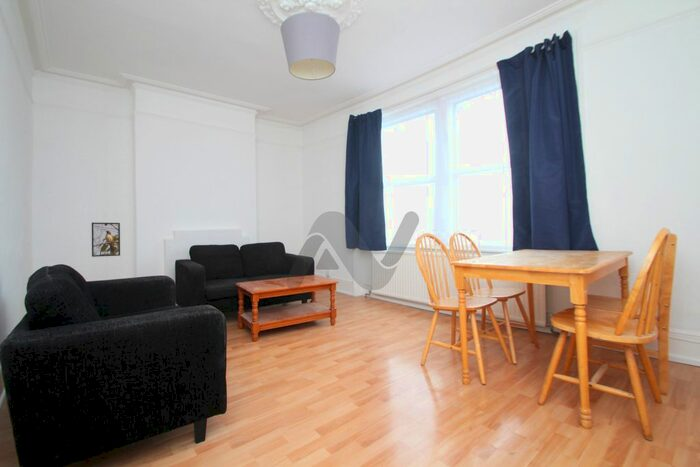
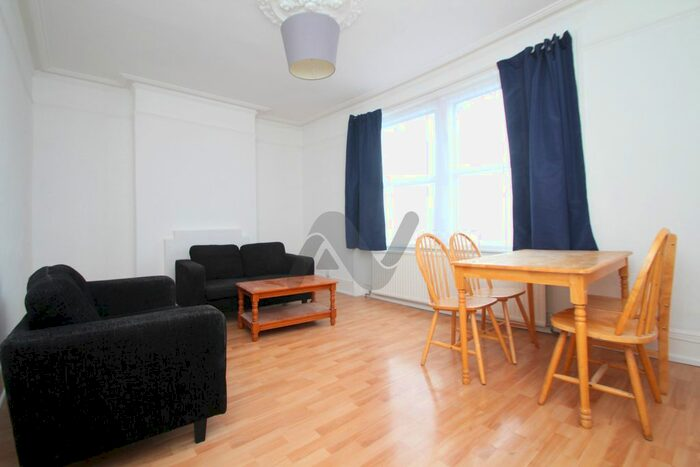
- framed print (106, 239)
